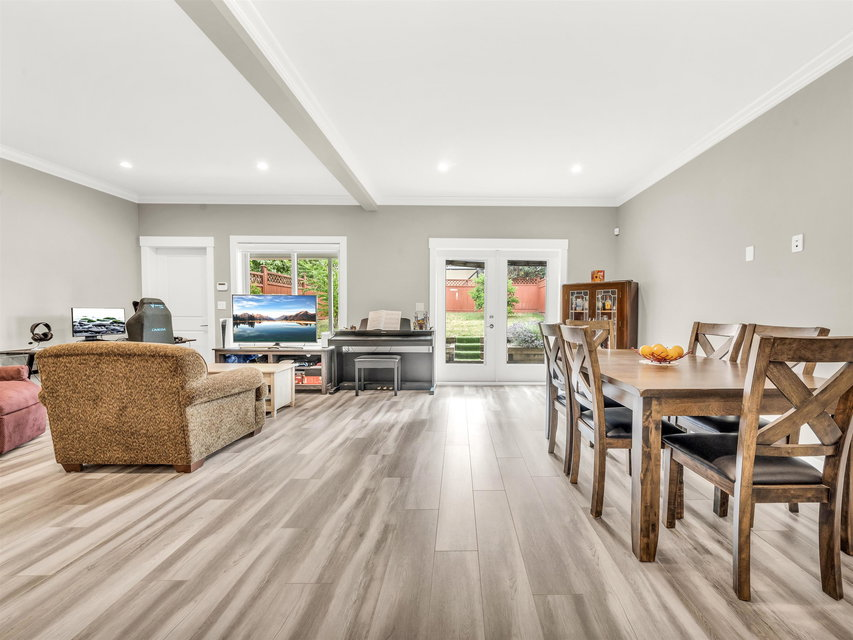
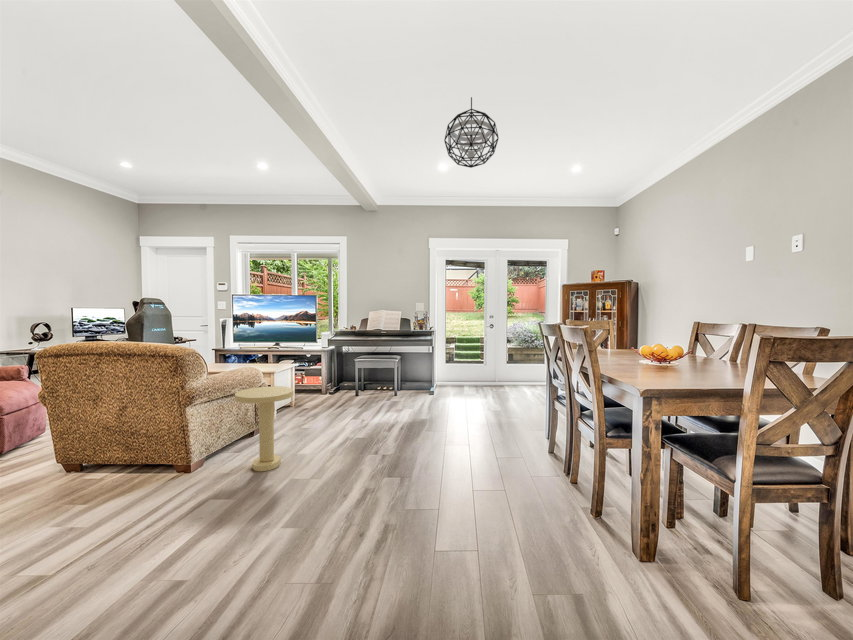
+ side table (265, 428)
+ pendant light (471, 132)
